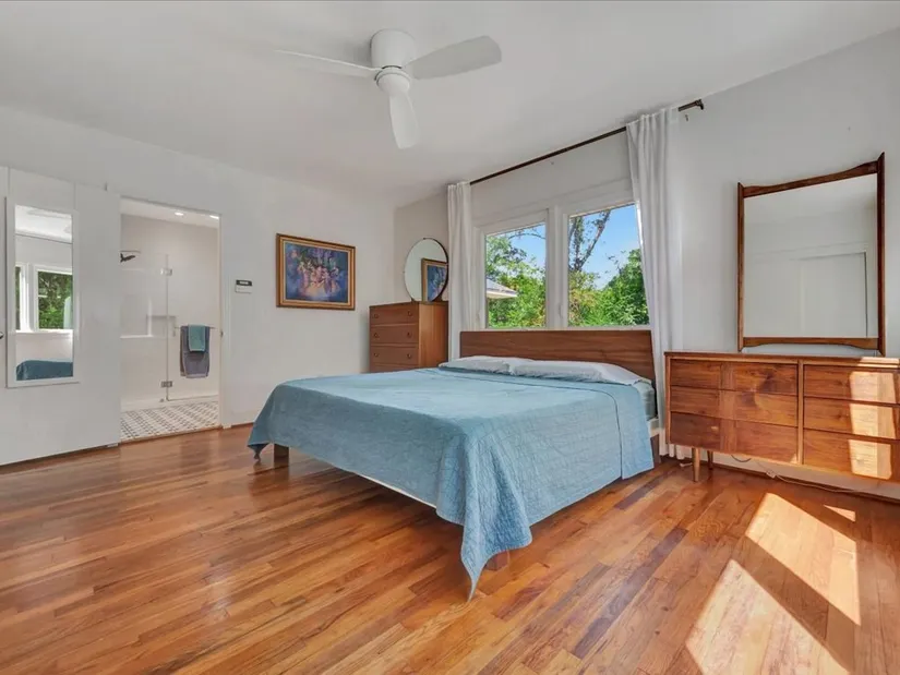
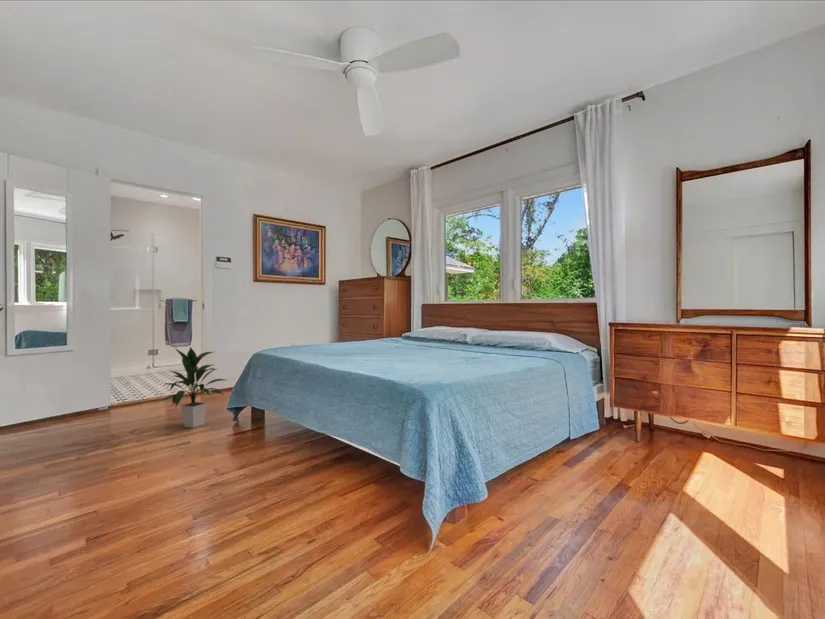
+ indoor plant (193, 385)
